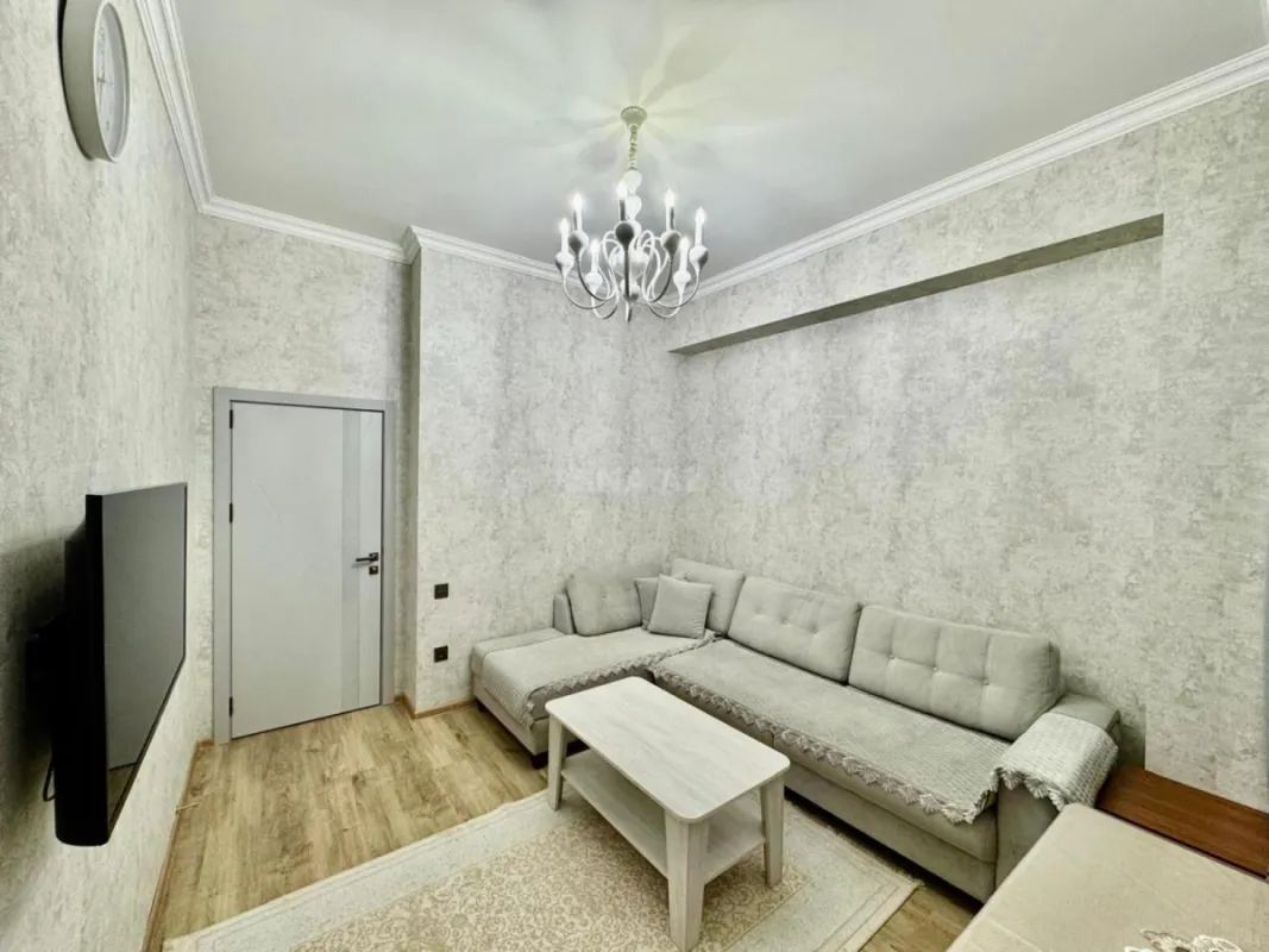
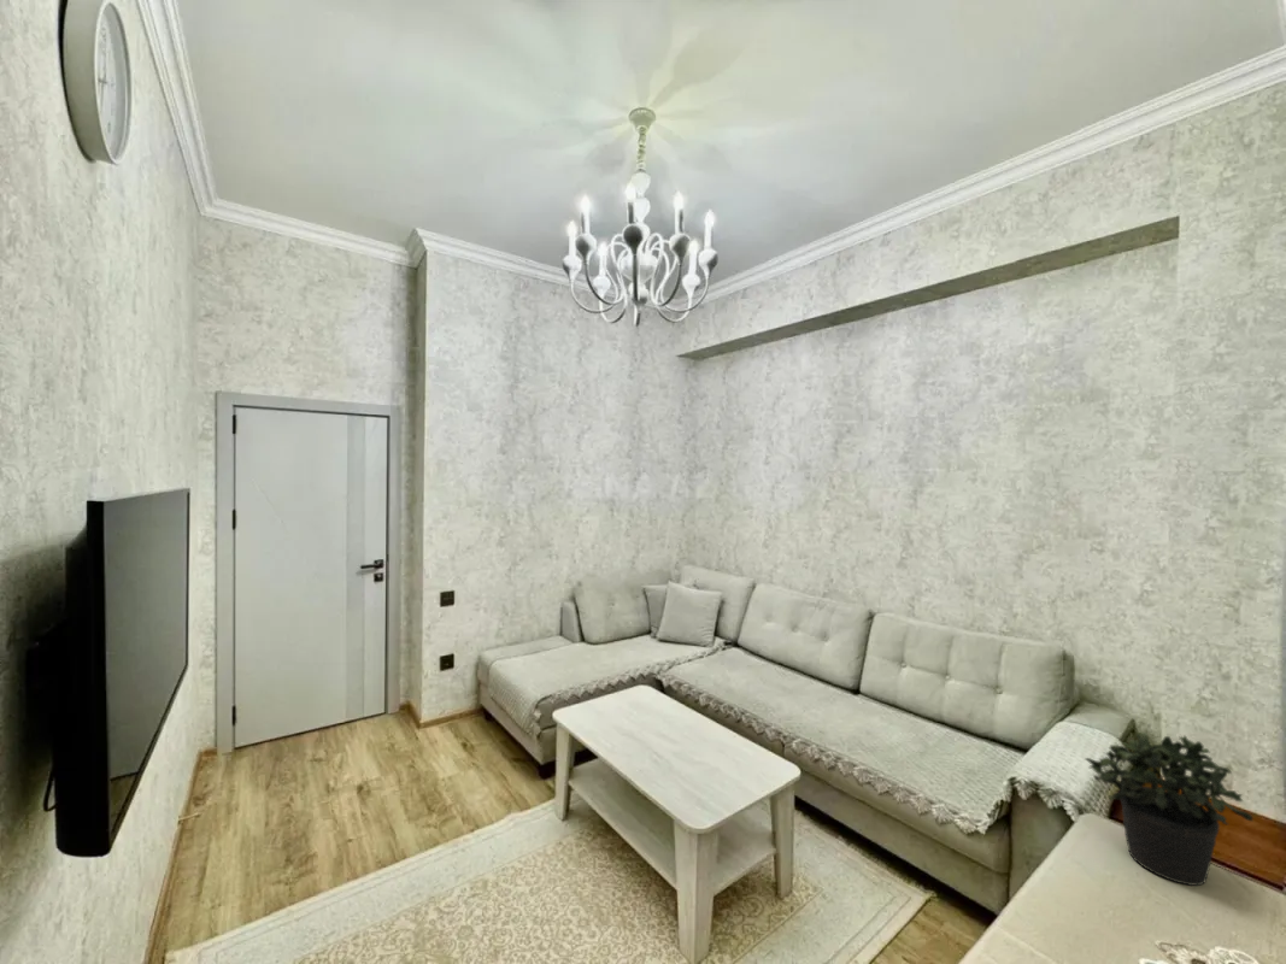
+ potted plant (1174, 801)
